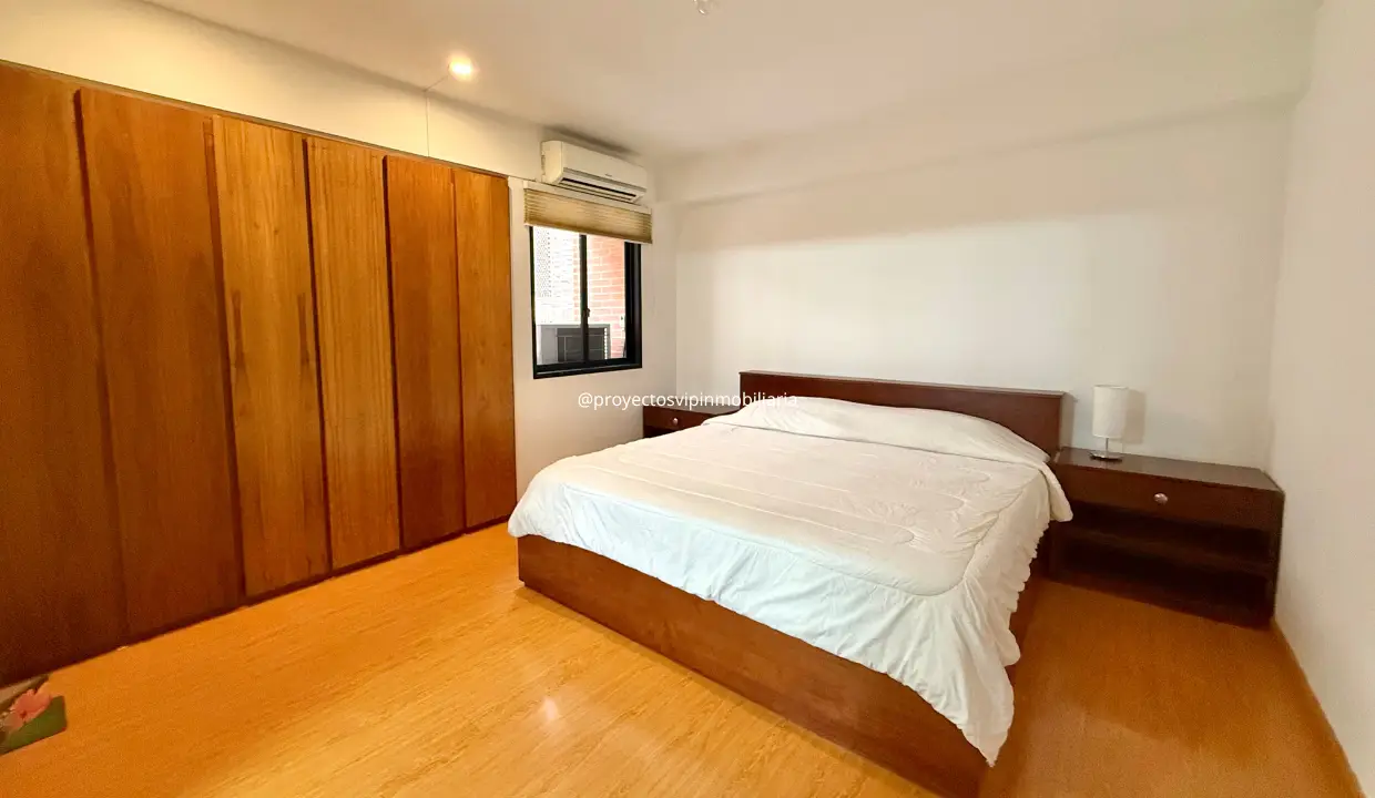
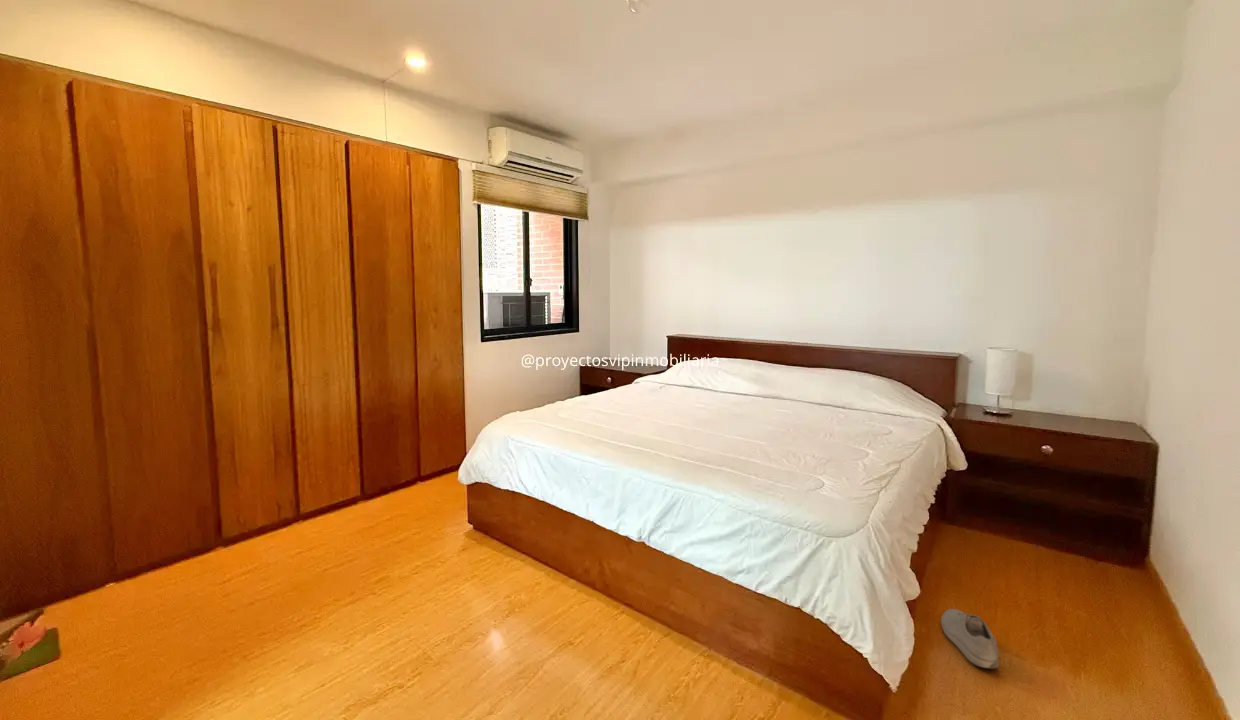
+ shoe (968, 627)
